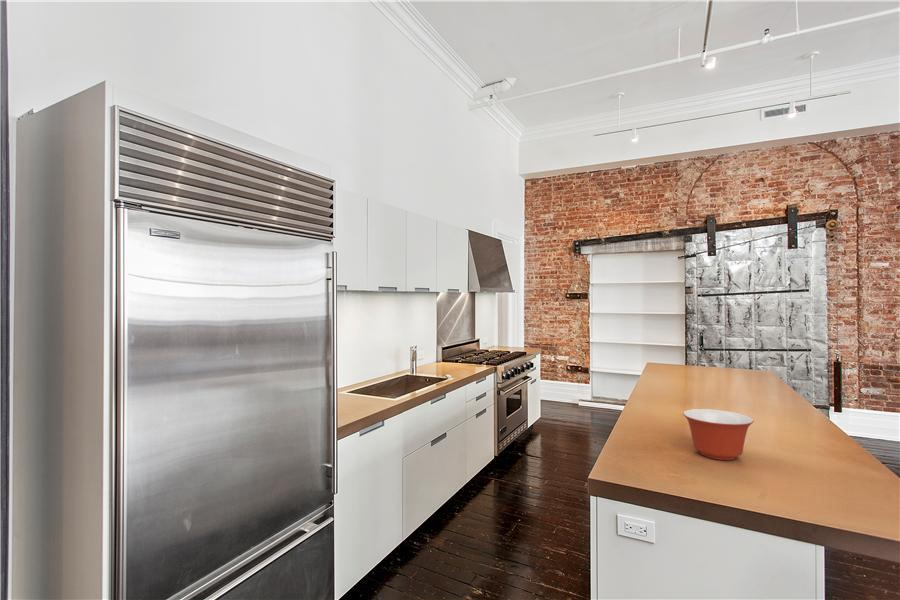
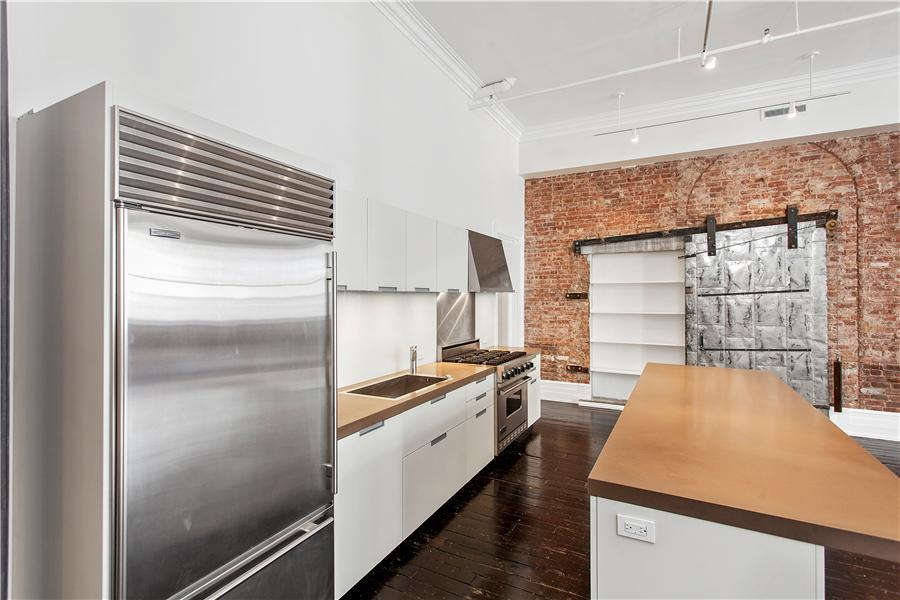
- mixing bowl (717, 435)
